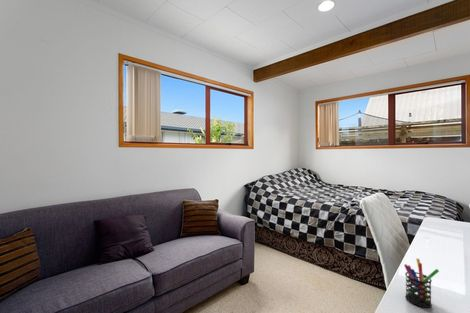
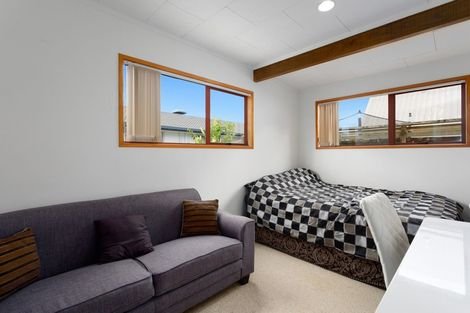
- pen holder (421, 281)
